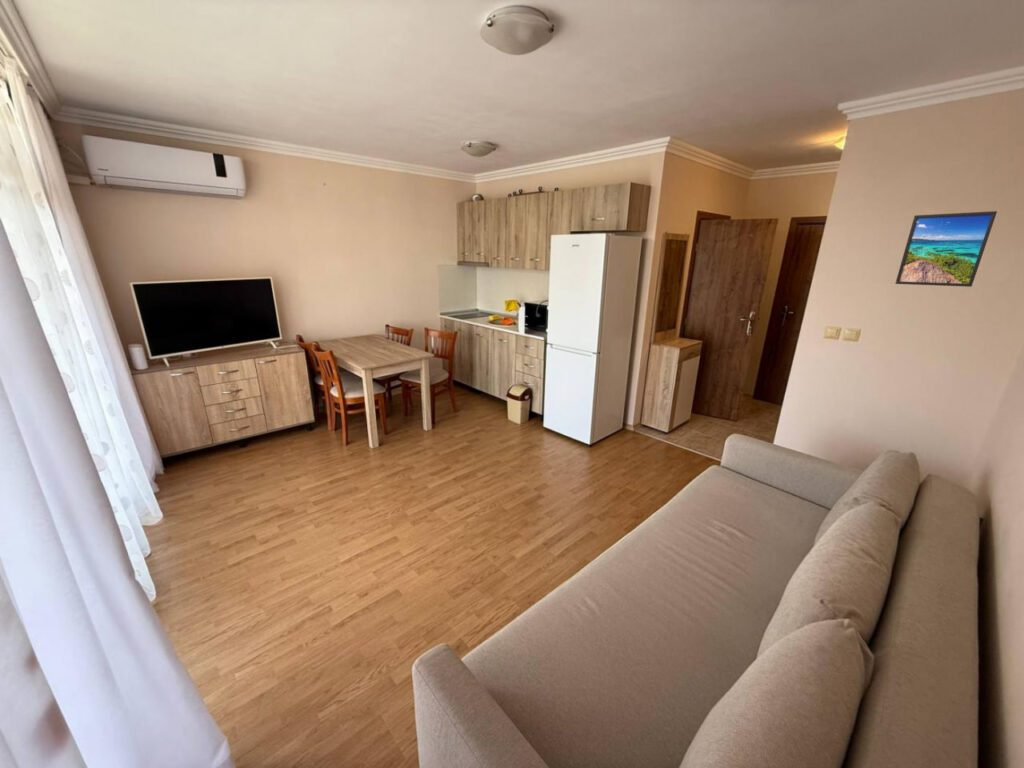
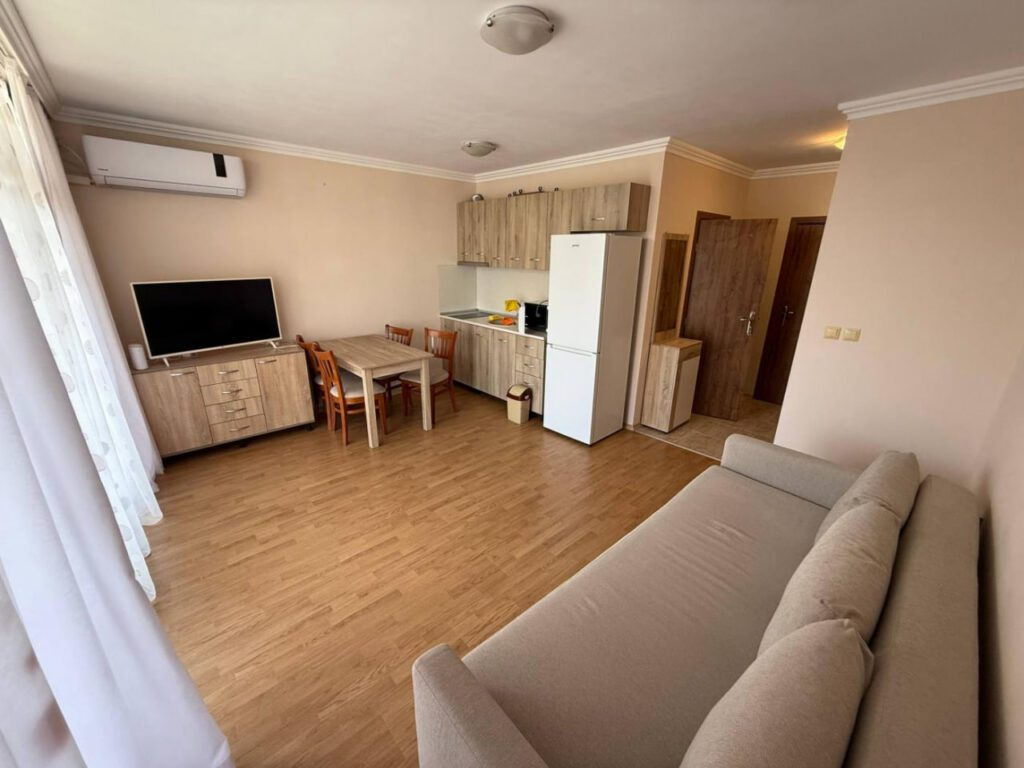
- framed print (942, 250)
